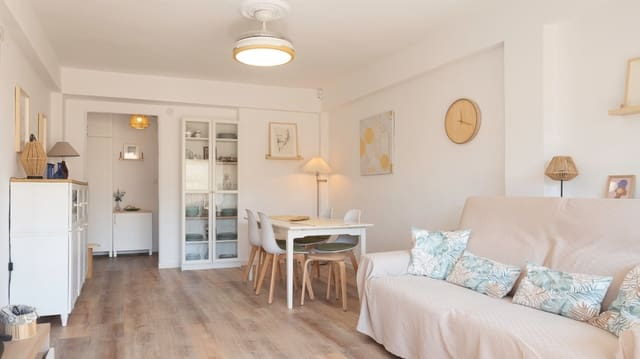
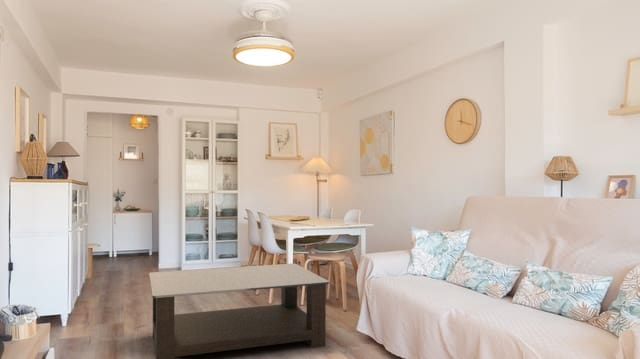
+ coffee table (235, 309)
